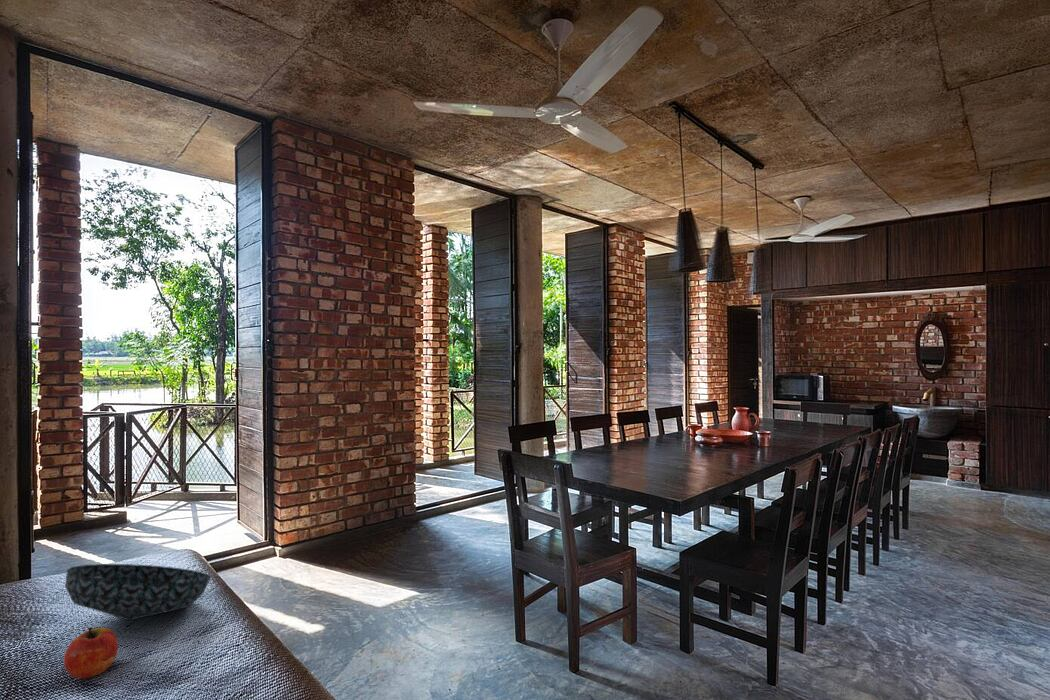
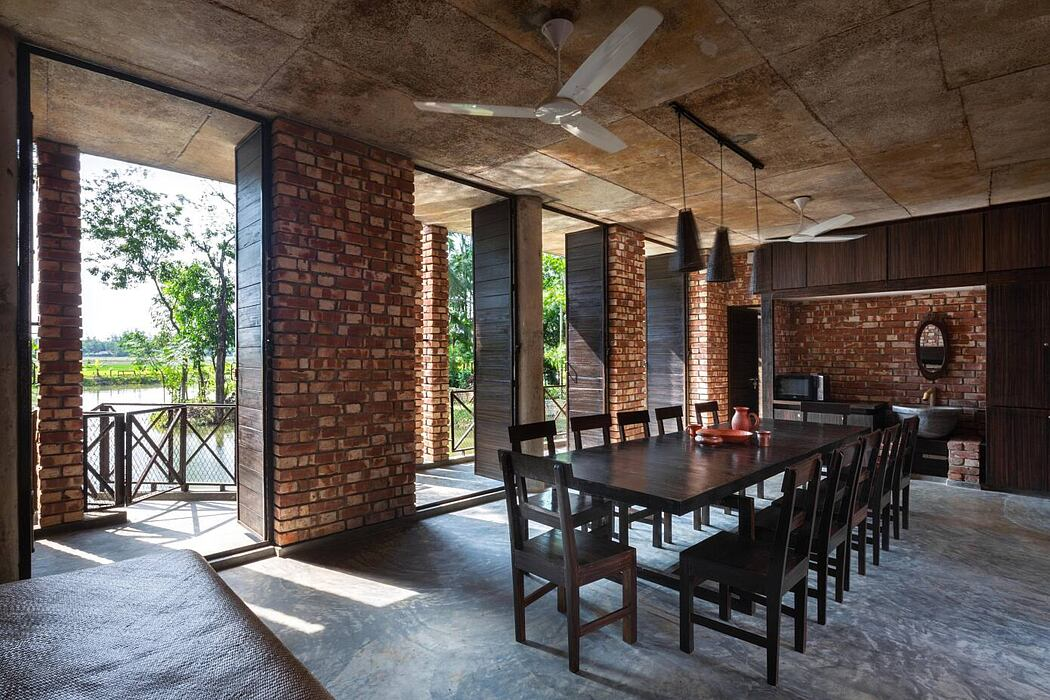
- bowl (143, 583)
- apple (92, 650)
